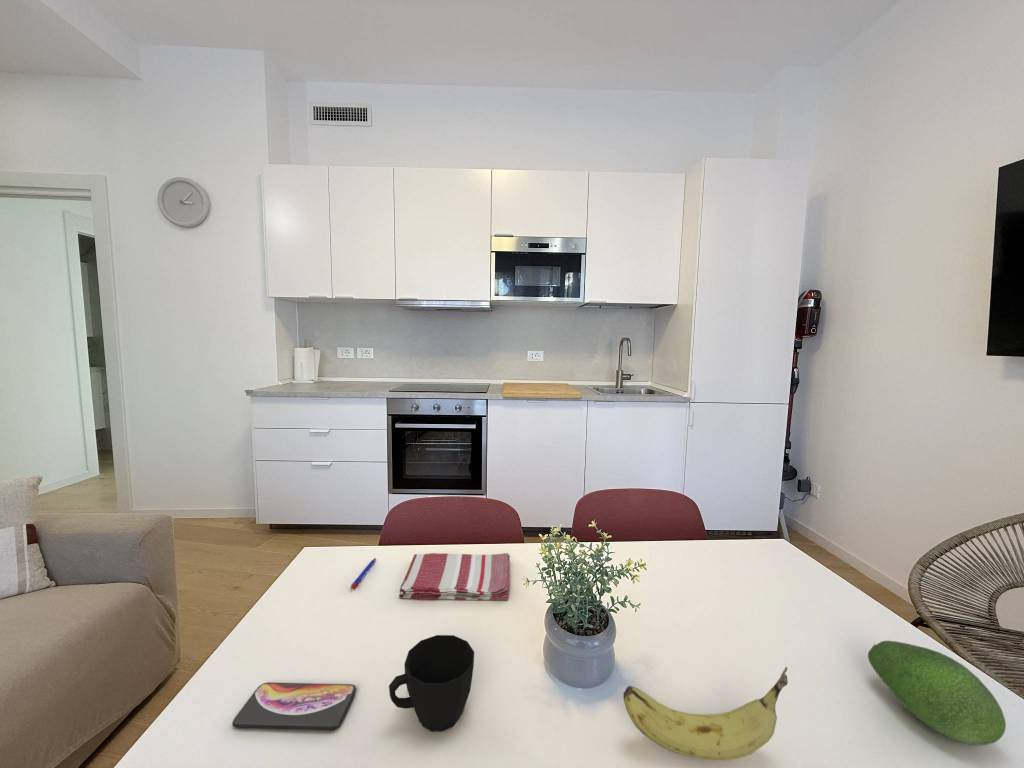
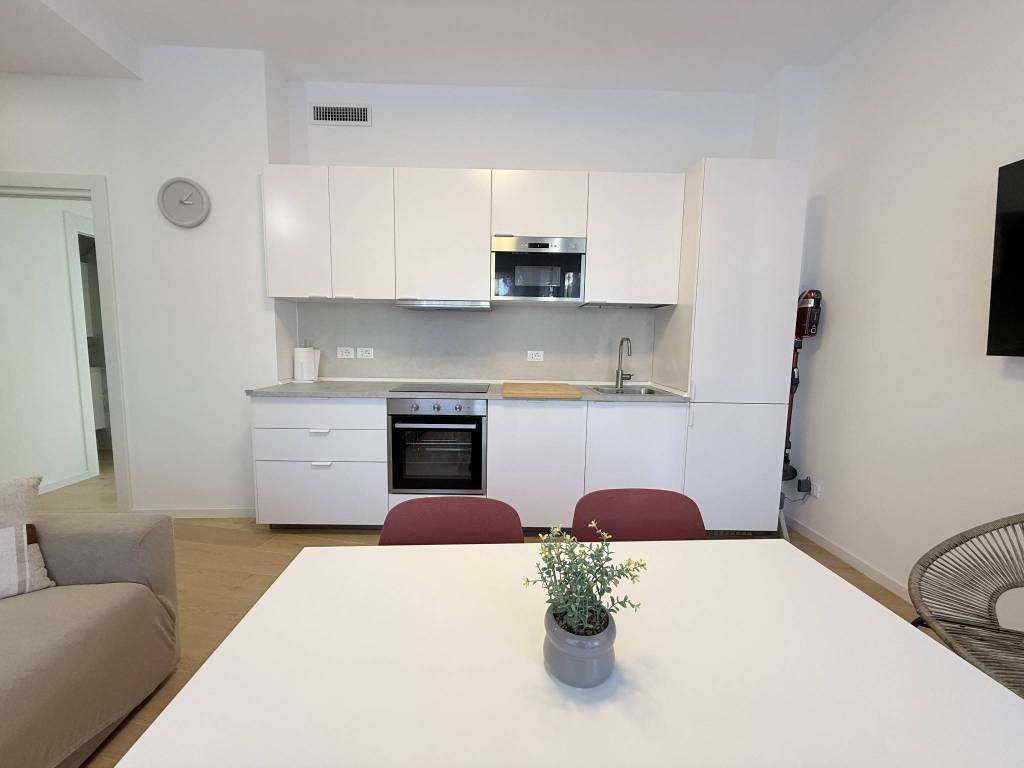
- smartphone (297, 704)
- dish towel (458, 572)
- fruit (702, 714)
- pen (364, 571)
- fruit (929, 683)
- cup (435, 685)
